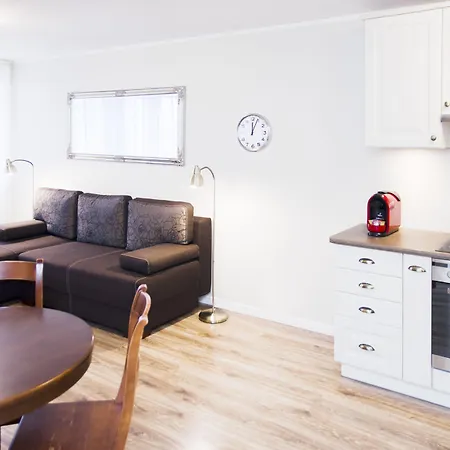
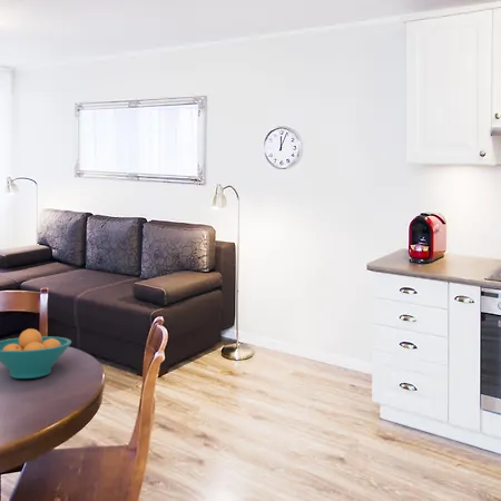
+ fruit bowl (30, 352)
